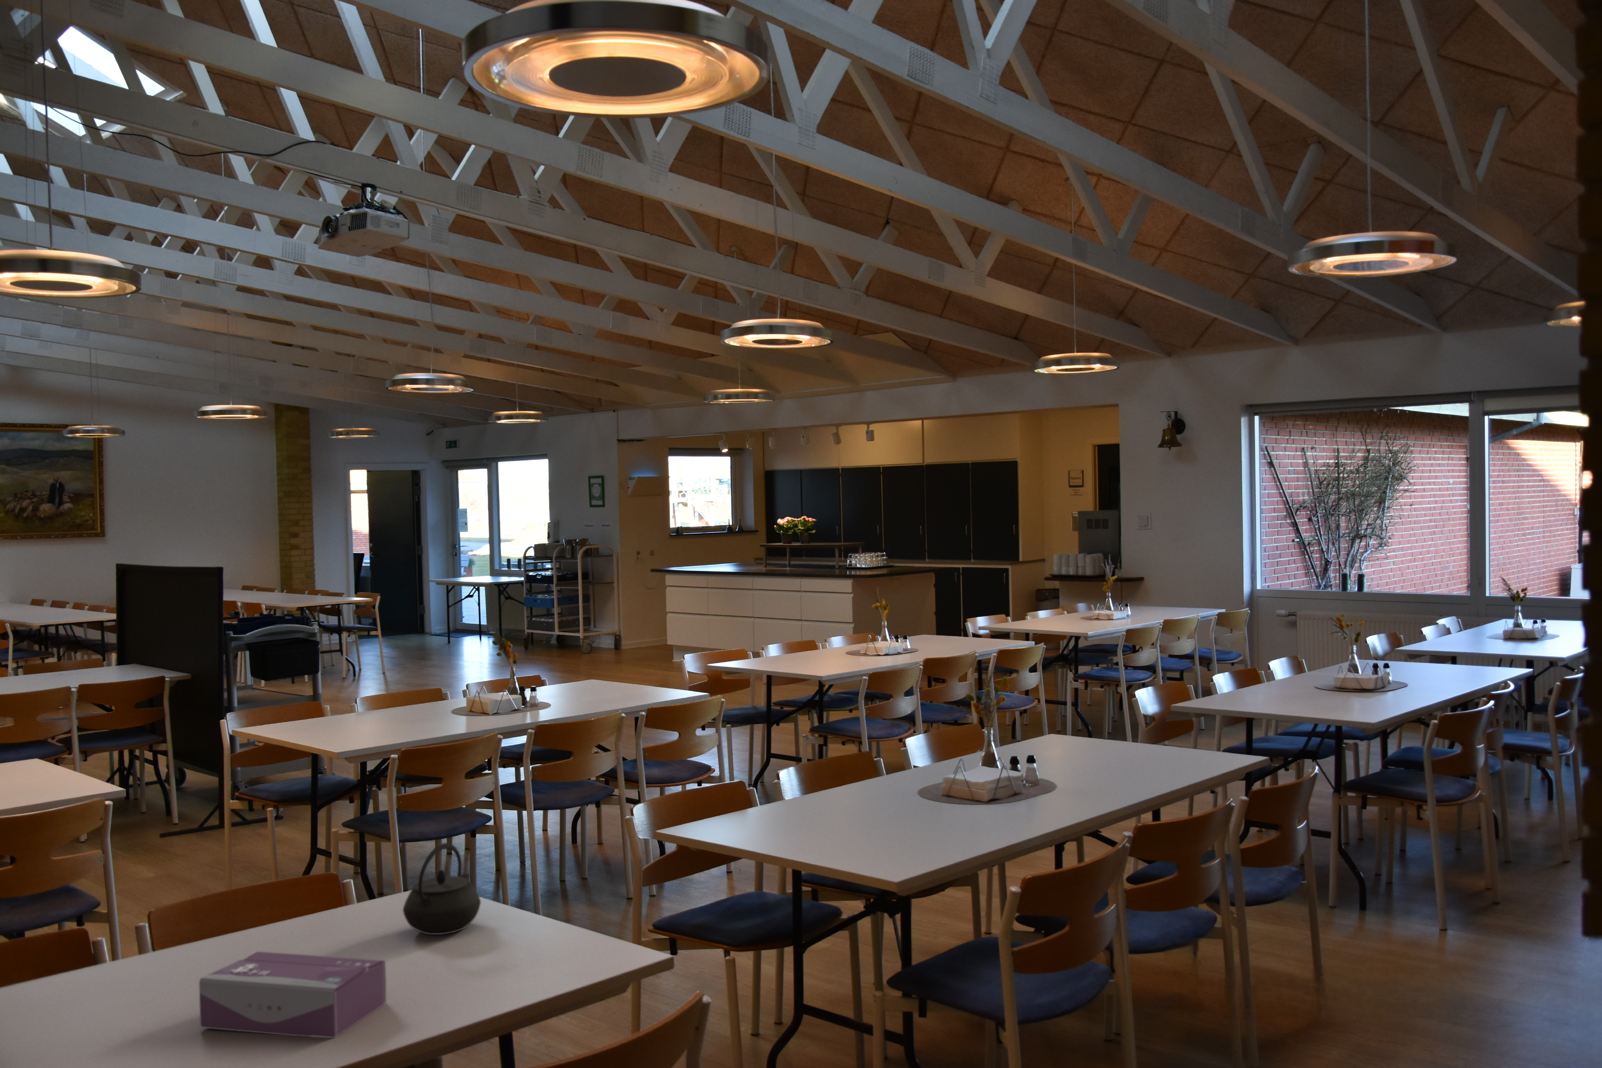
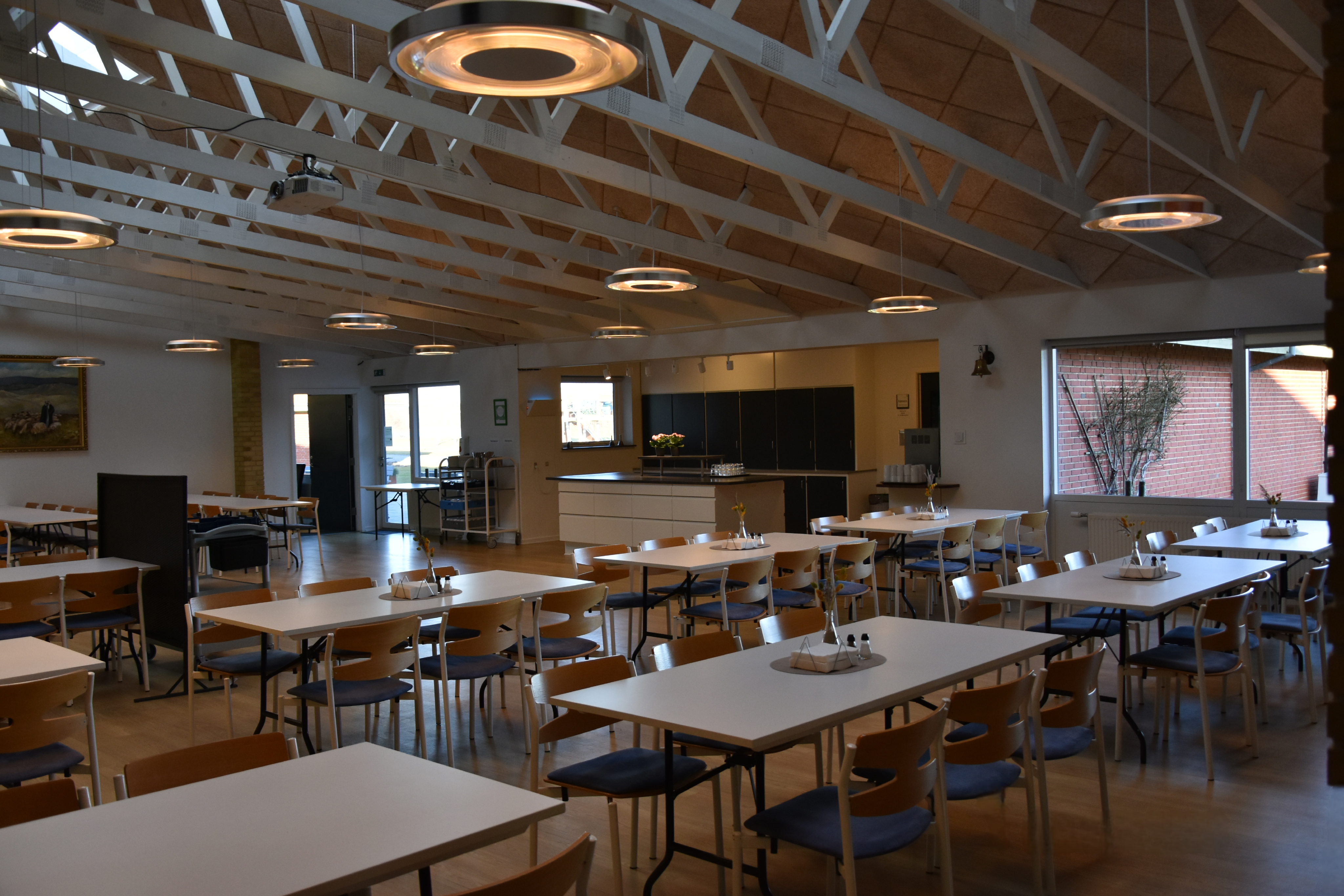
- tissue box (294, 991)
- kettle (445, 884)
